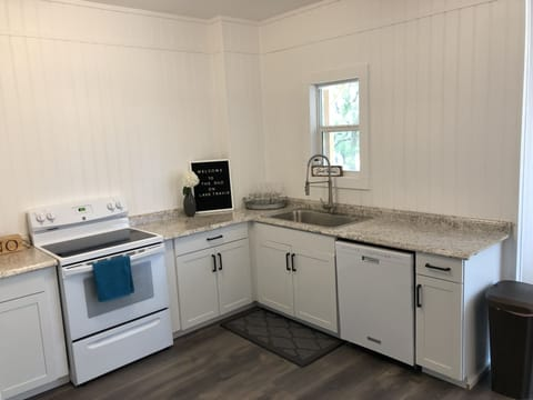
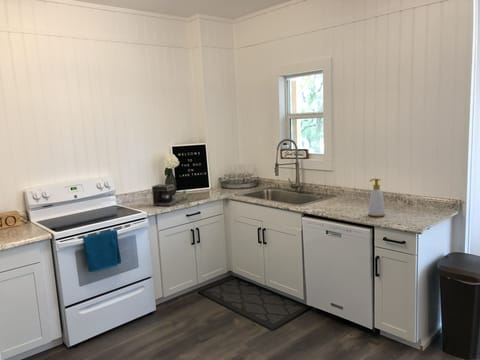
+ soap bottle (376, 197)
+ coffee maker (171, 194)
